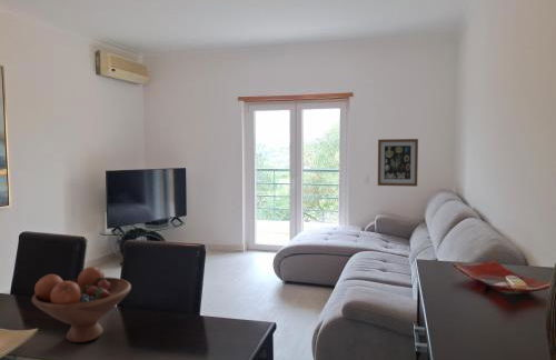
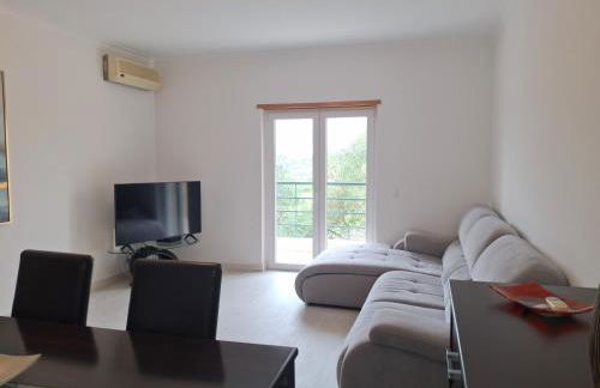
- wall art (397, 162)
- fruit bowl (83, 303)
